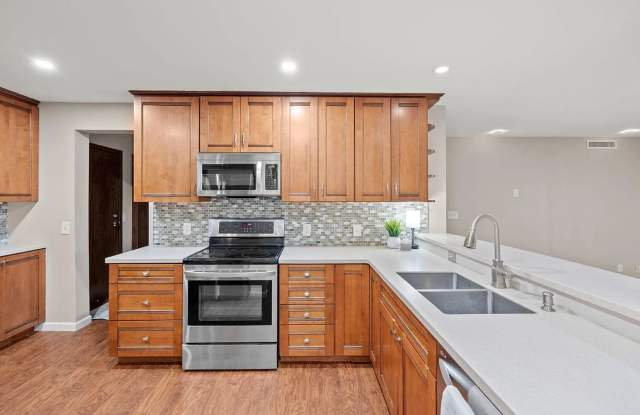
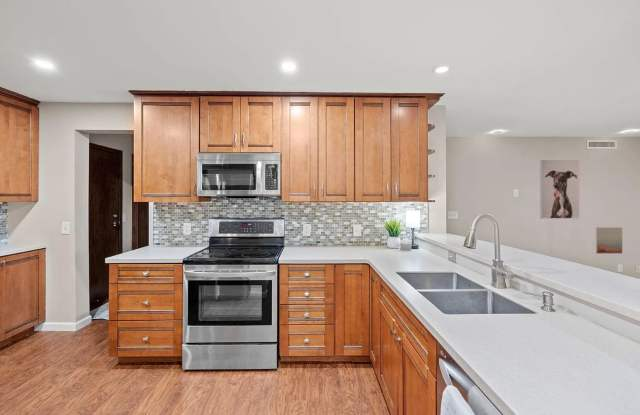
+ wall art (609, 240)
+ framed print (559, 189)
